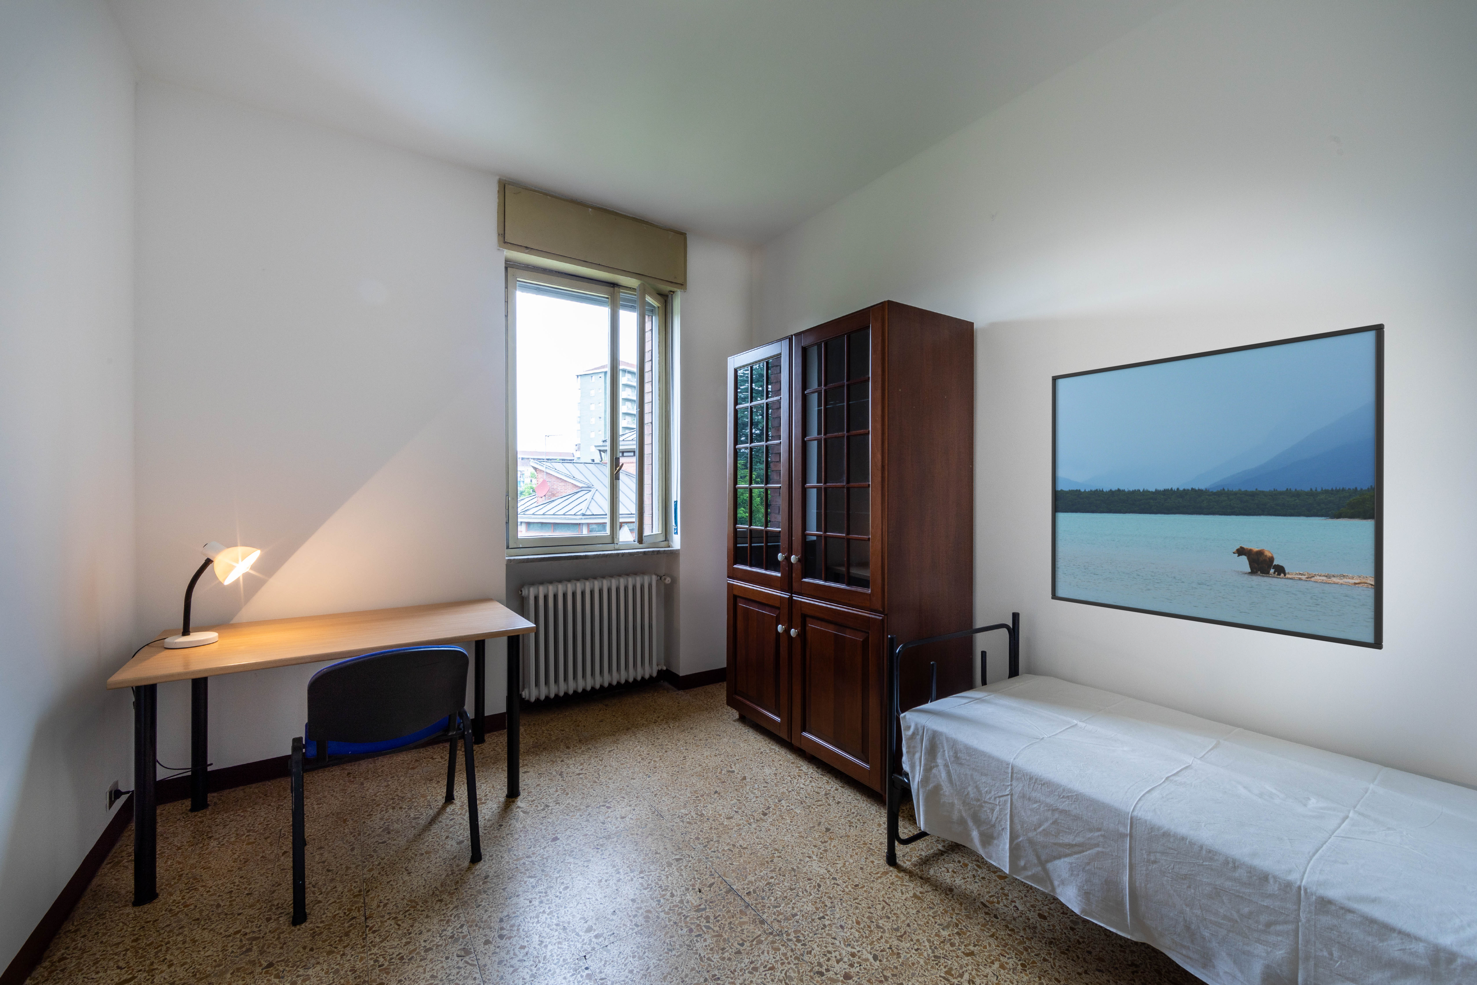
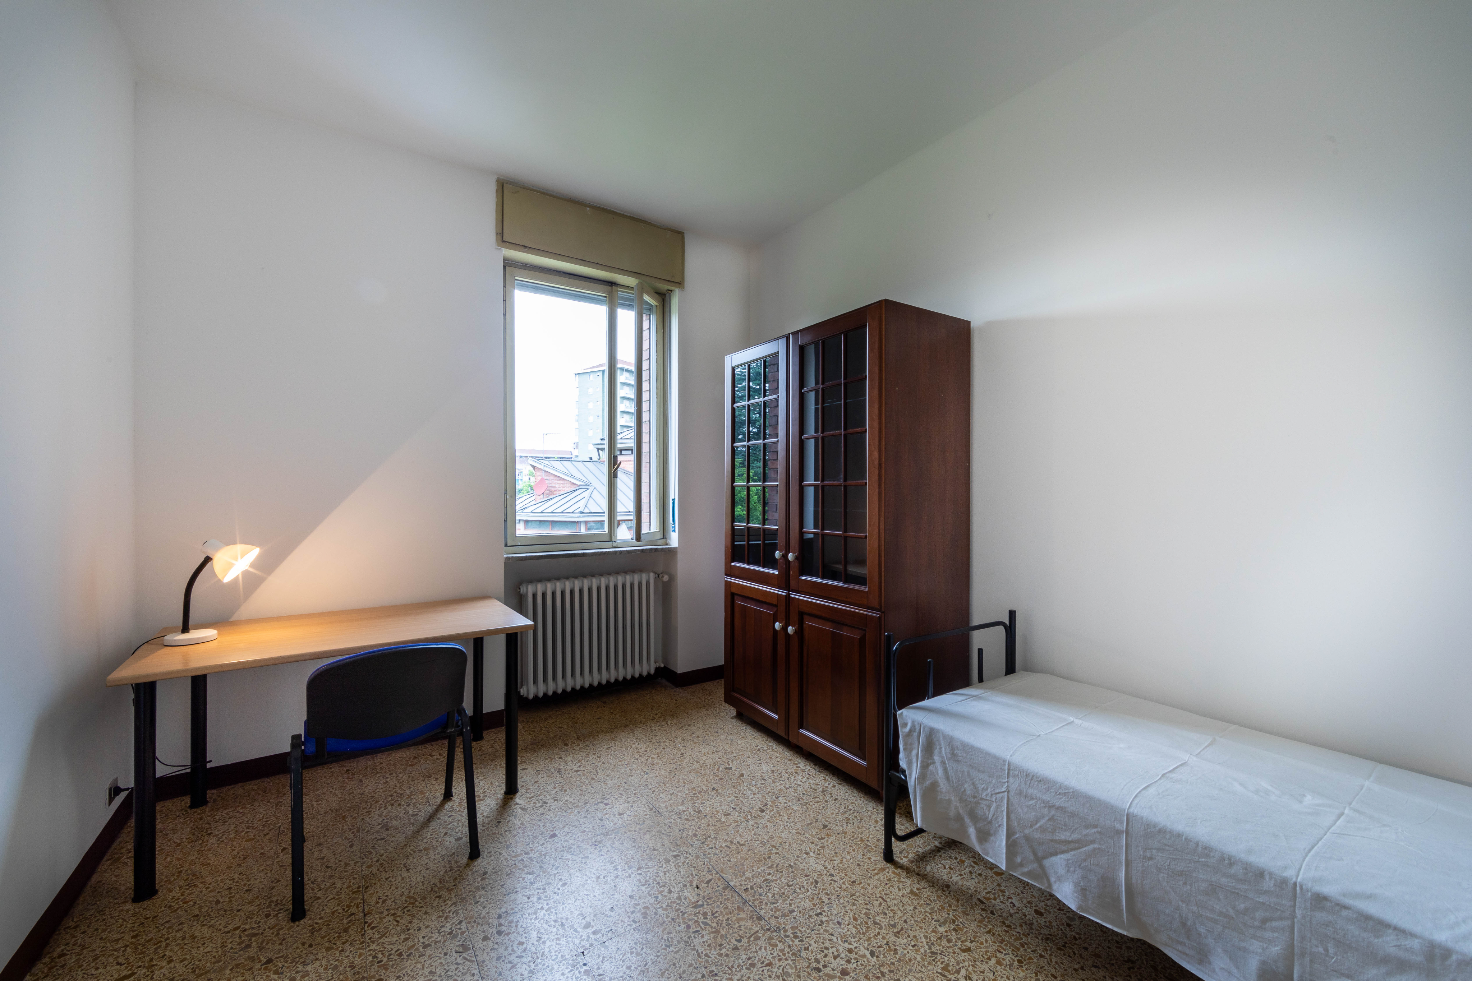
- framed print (1187, 487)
